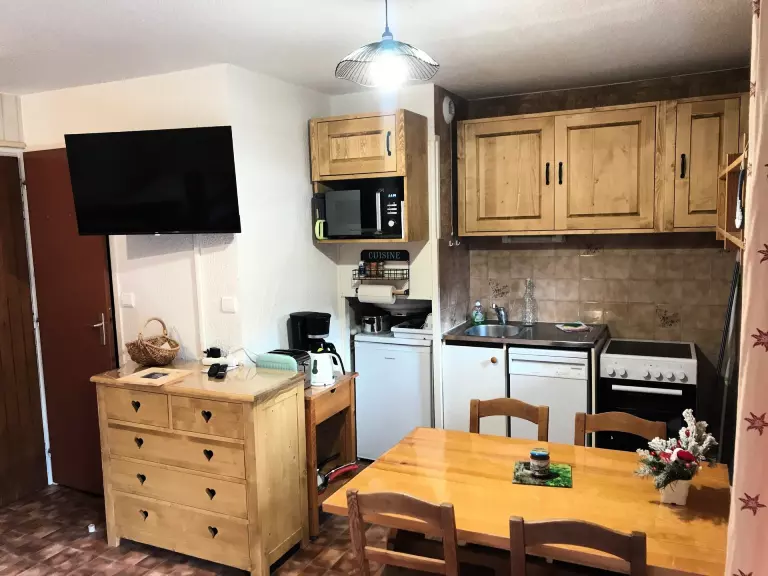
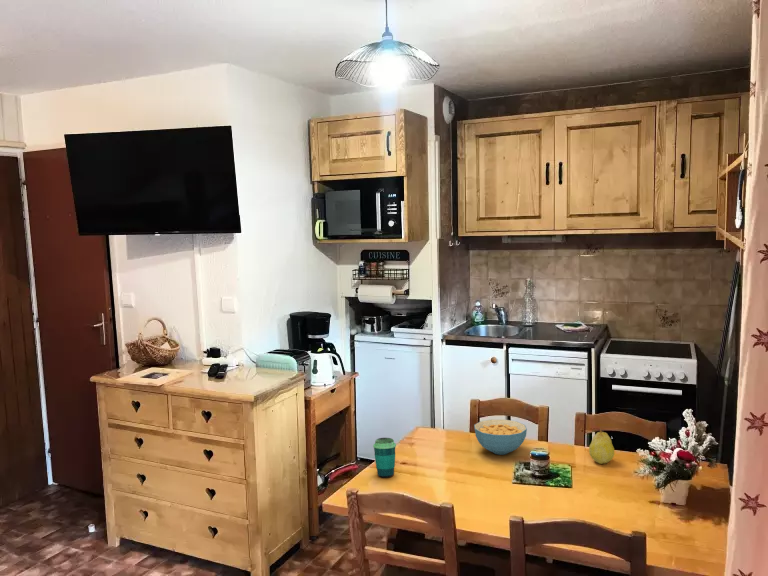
+ cereal bowl (500, 439)
+ cup (384, 457)
+ fruit (602, 445)
